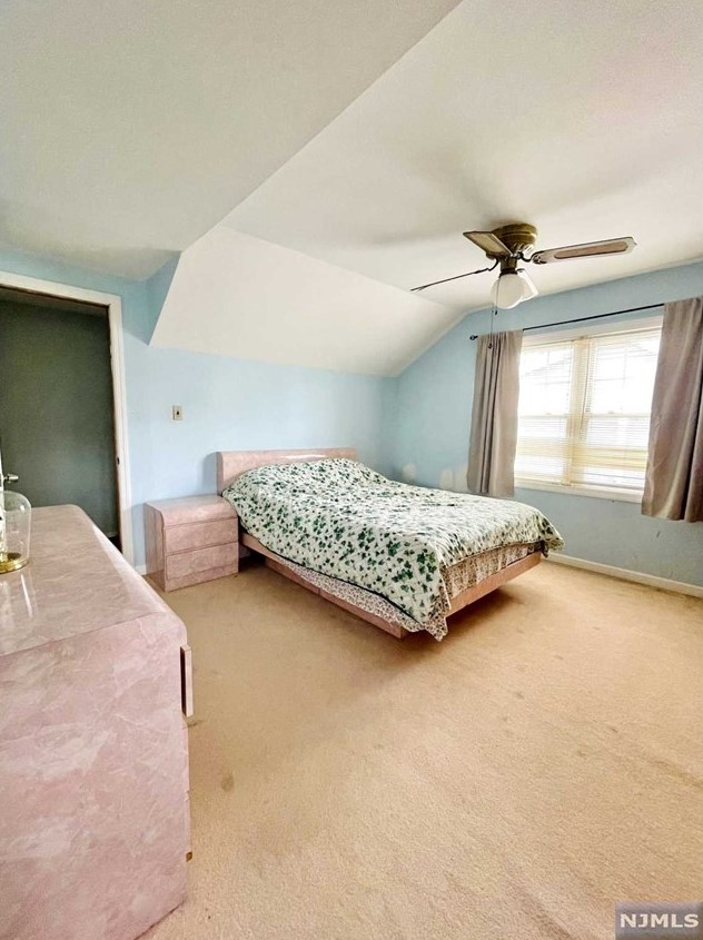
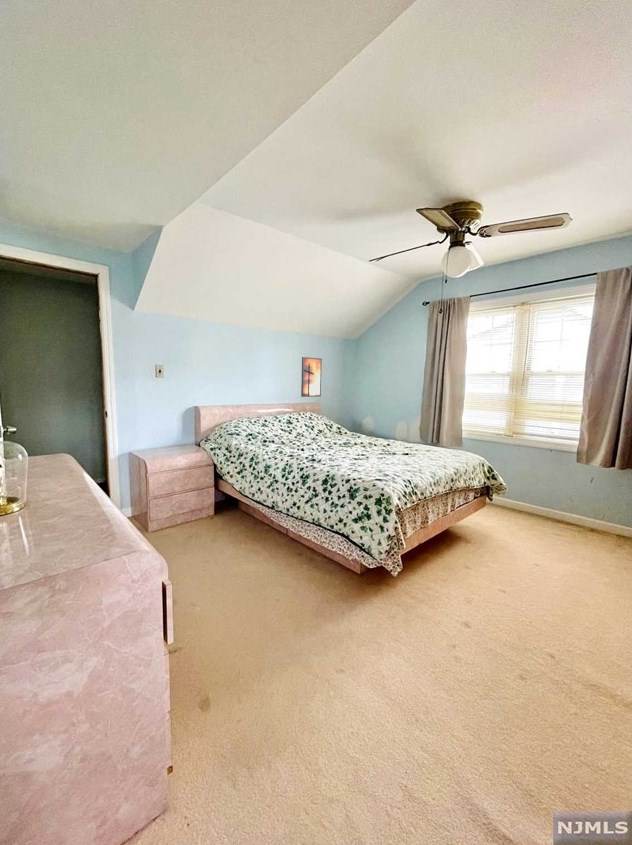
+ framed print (311, 377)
